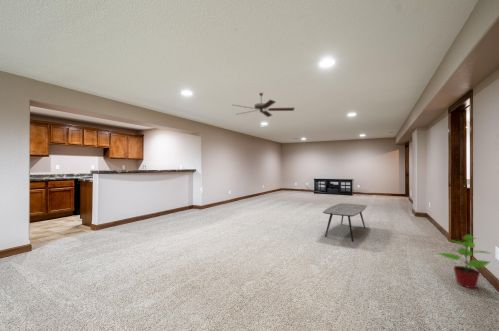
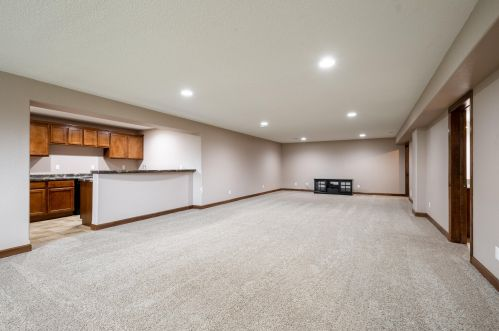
- coffee table (348, 220)
- potted plant (466, 259)
- ceiling fan (263, 103)
